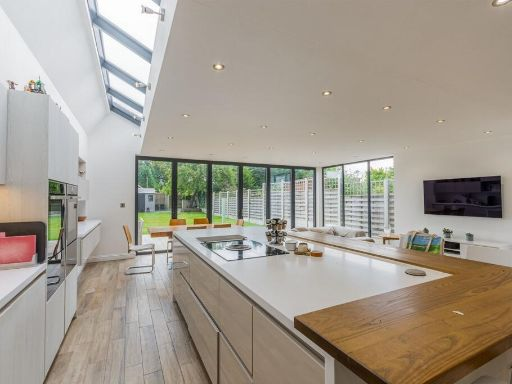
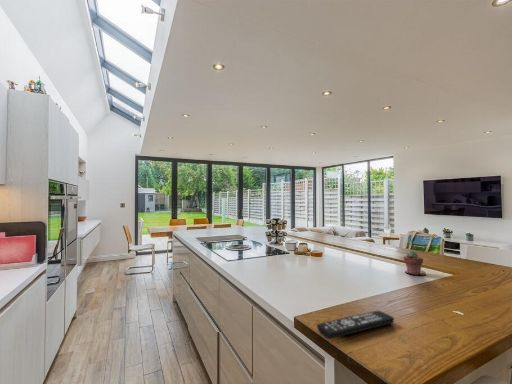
+ remote control (356, 324)
+ potted succulent (413, 261)
